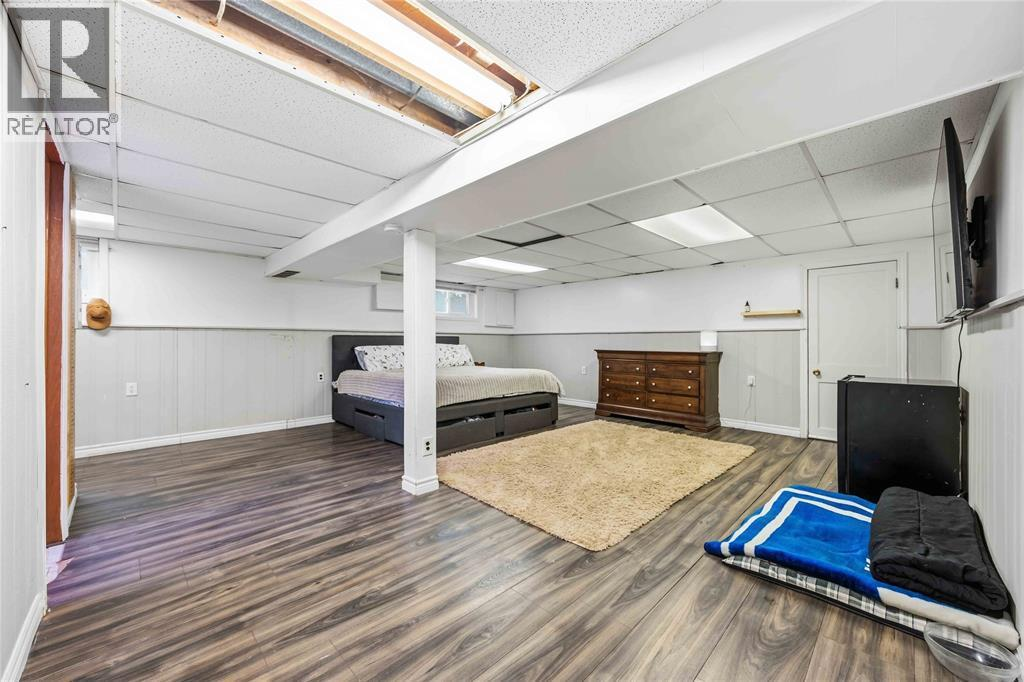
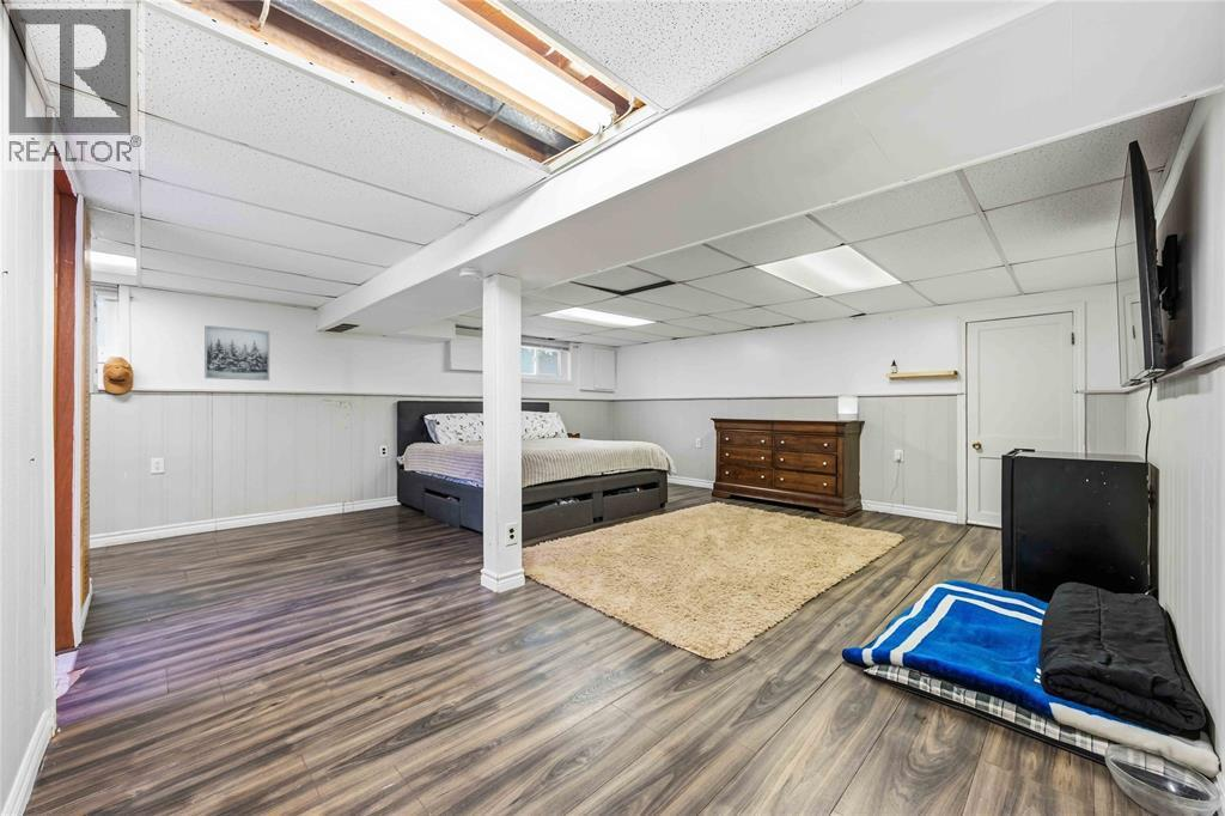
+ wall art (238, 353)
